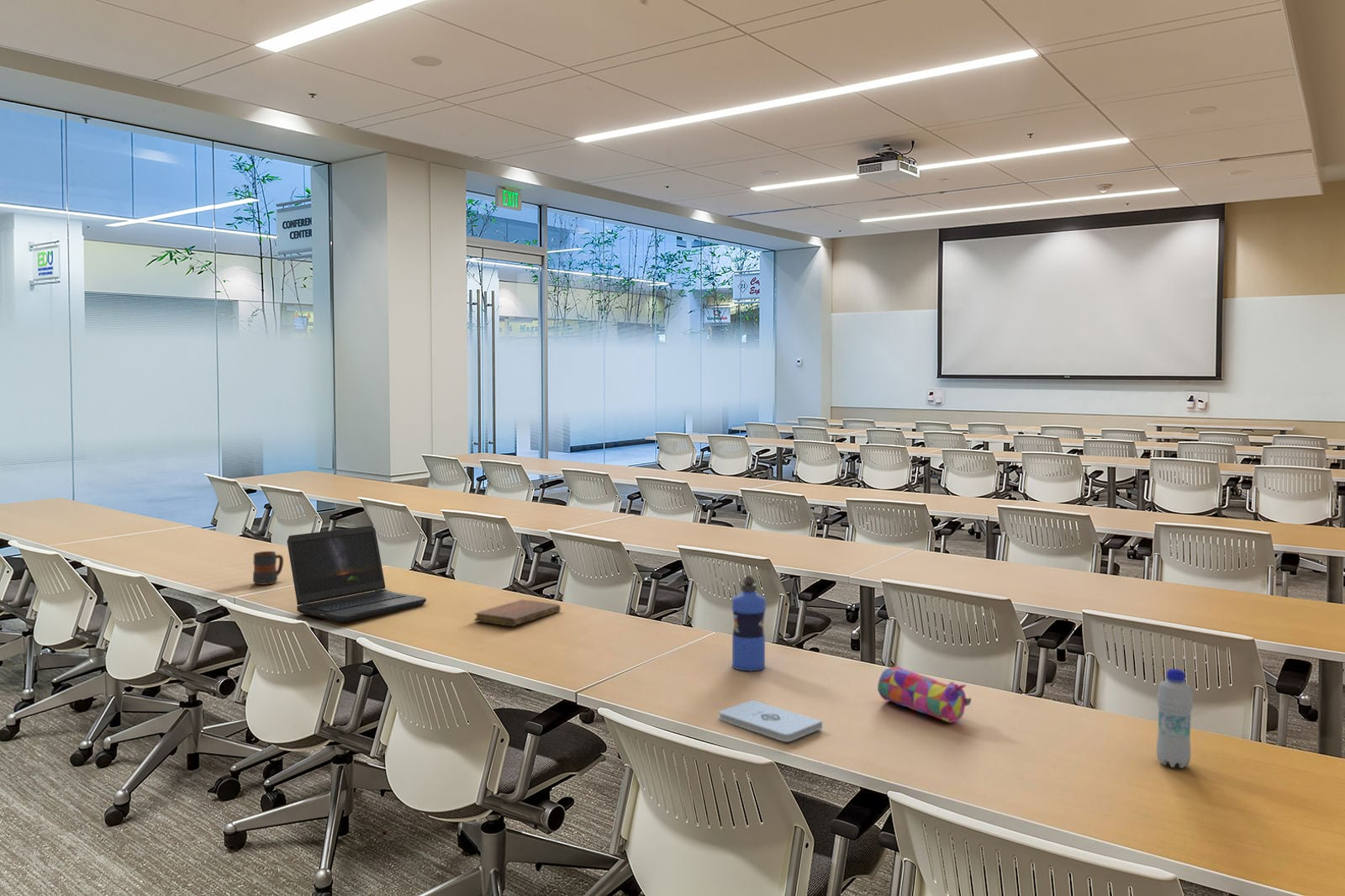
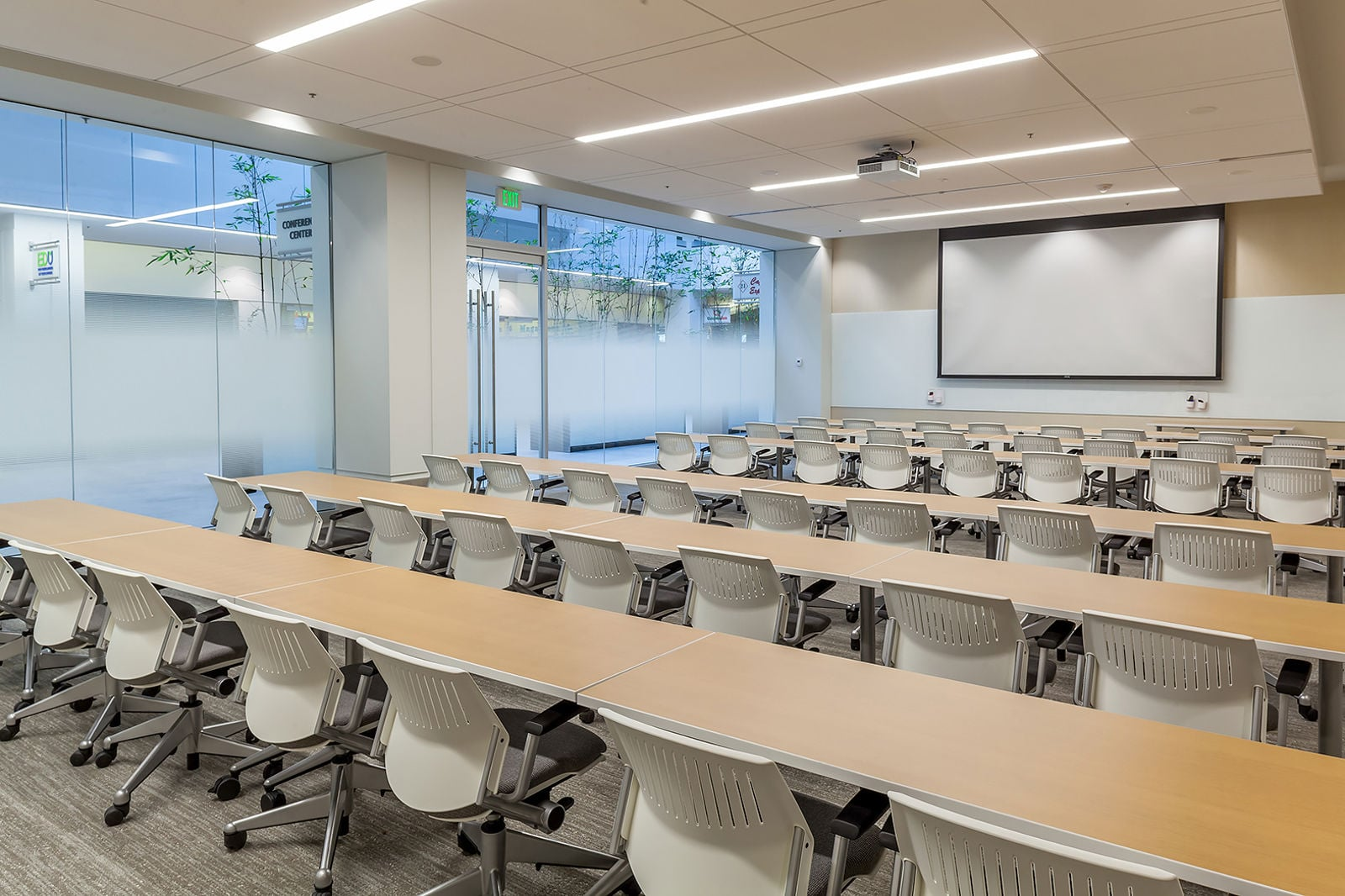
- bottle (1174, 716)
- pencil case (922, 693)
- notepad (768, 719)
- water bottle (748, 621)
- mug (269, 567)
- notebook (518, 612)
- laptop computer (358, 571)
